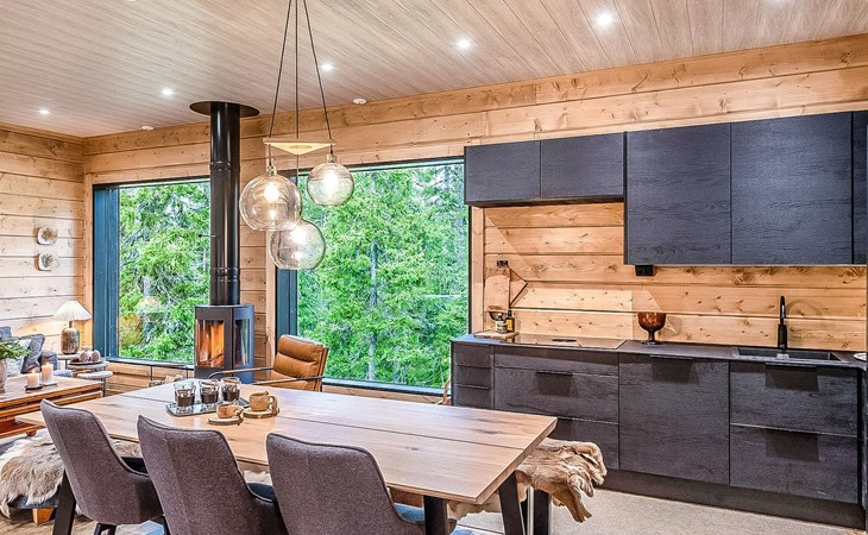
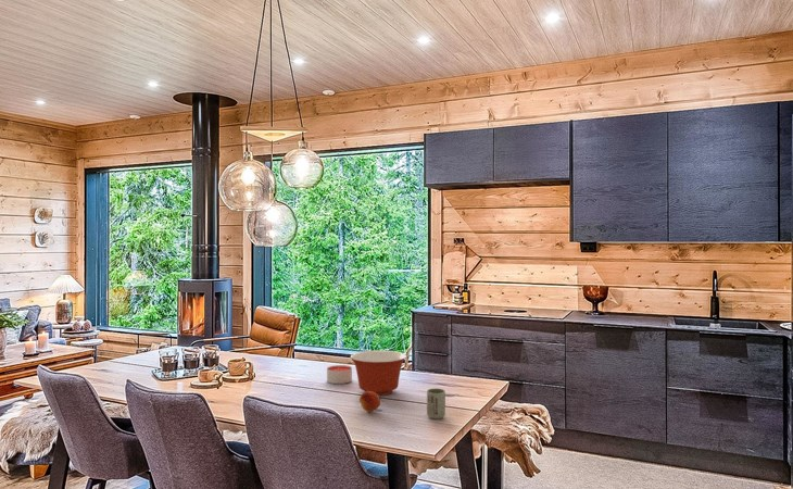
+ candle (339, 373)
+ cup (436, 403)
+ fruit (369, 401)
+ mixing bowl (378, 373)
